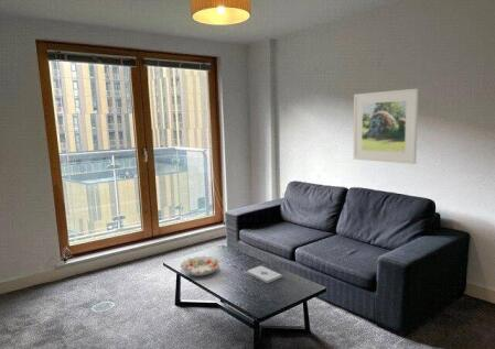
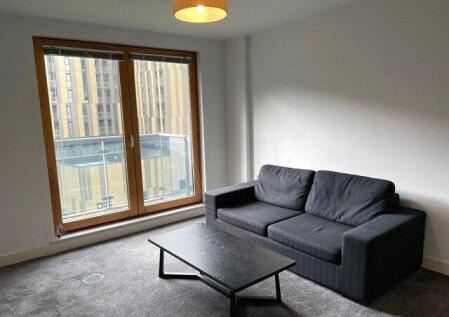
- notepad (263, 273)
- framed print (383, 127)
- decorative bowl (201, 266)
